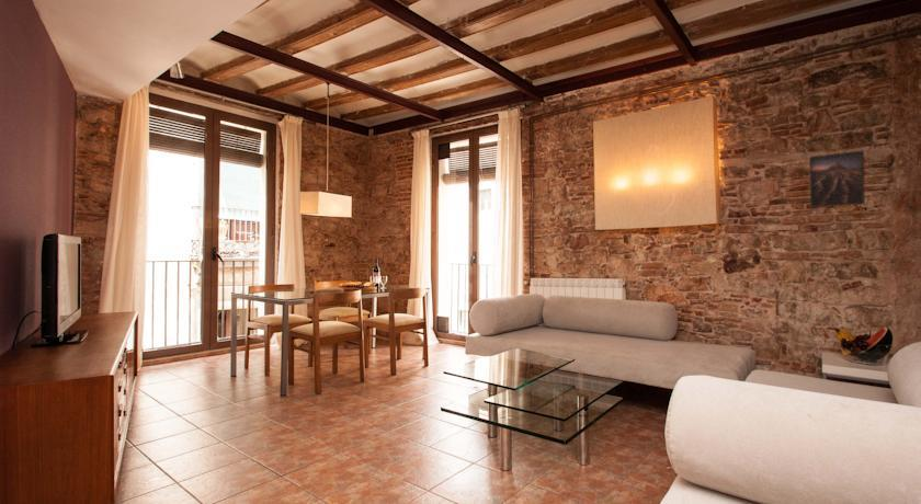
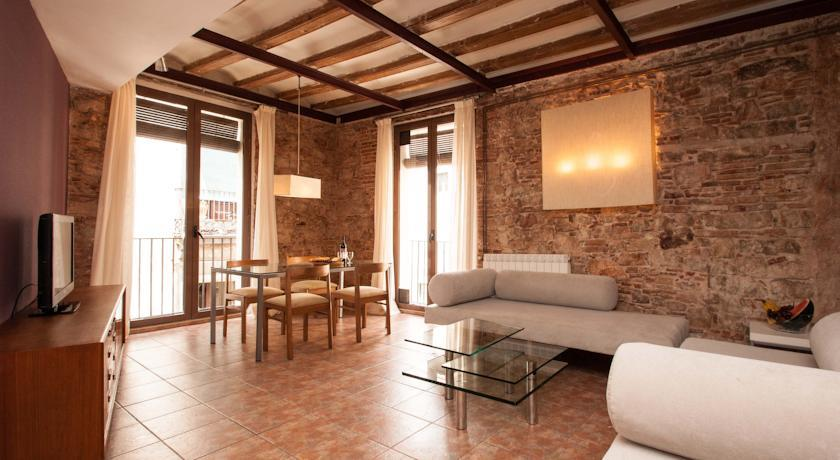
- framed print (835, 180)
